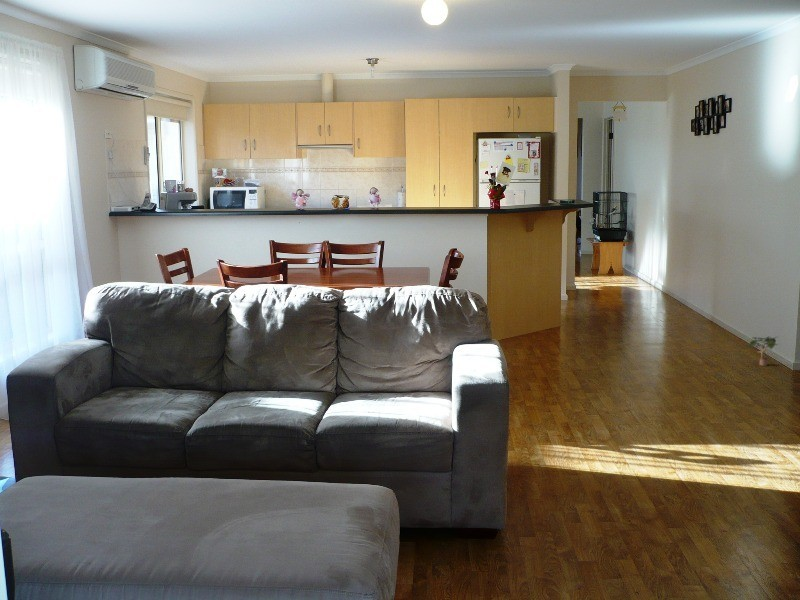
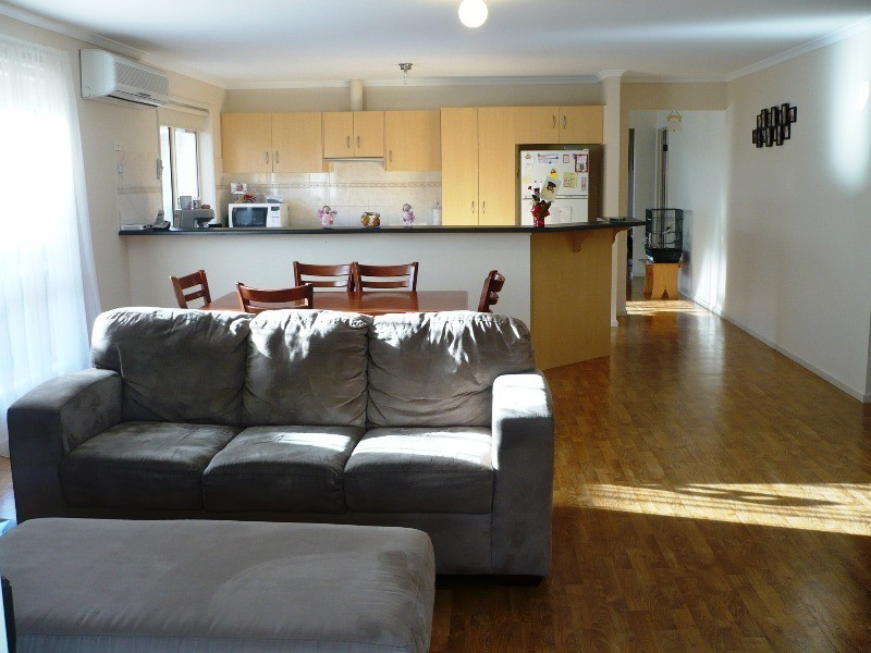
- potted plant (764, 350)
